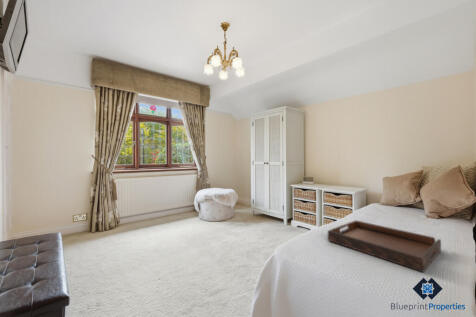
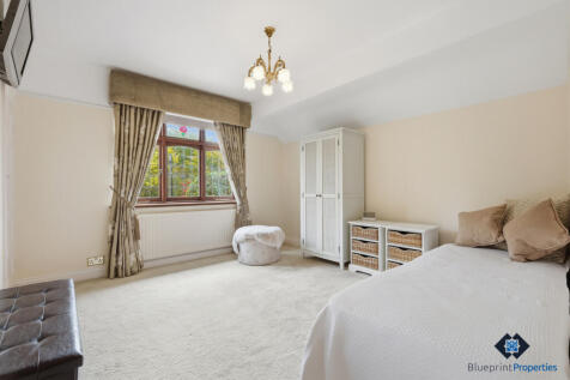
- serving tray (381, 239)
